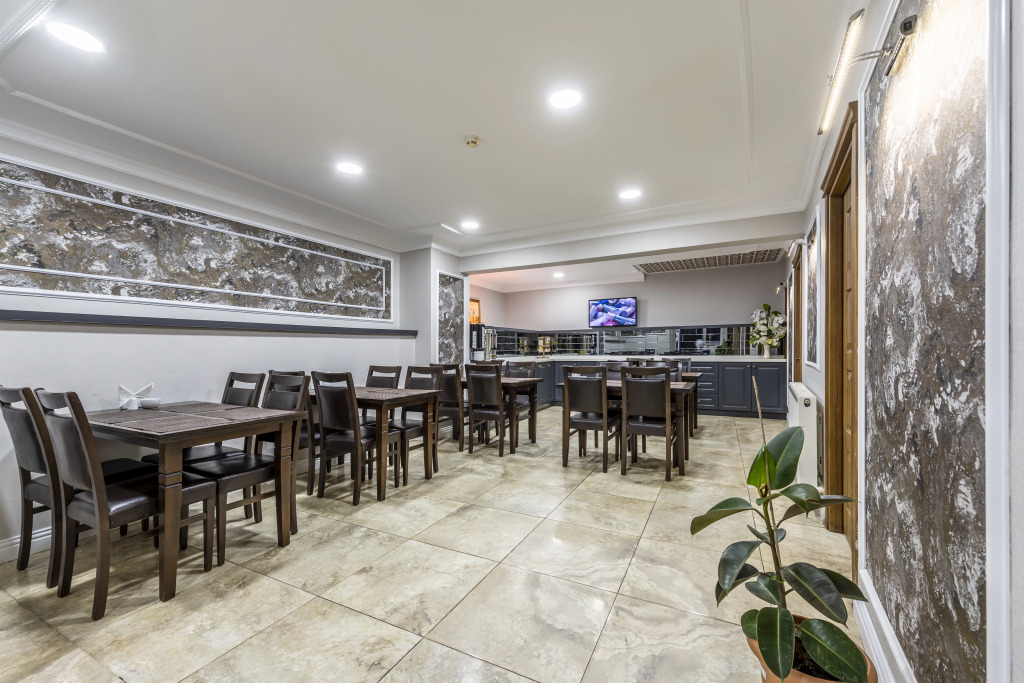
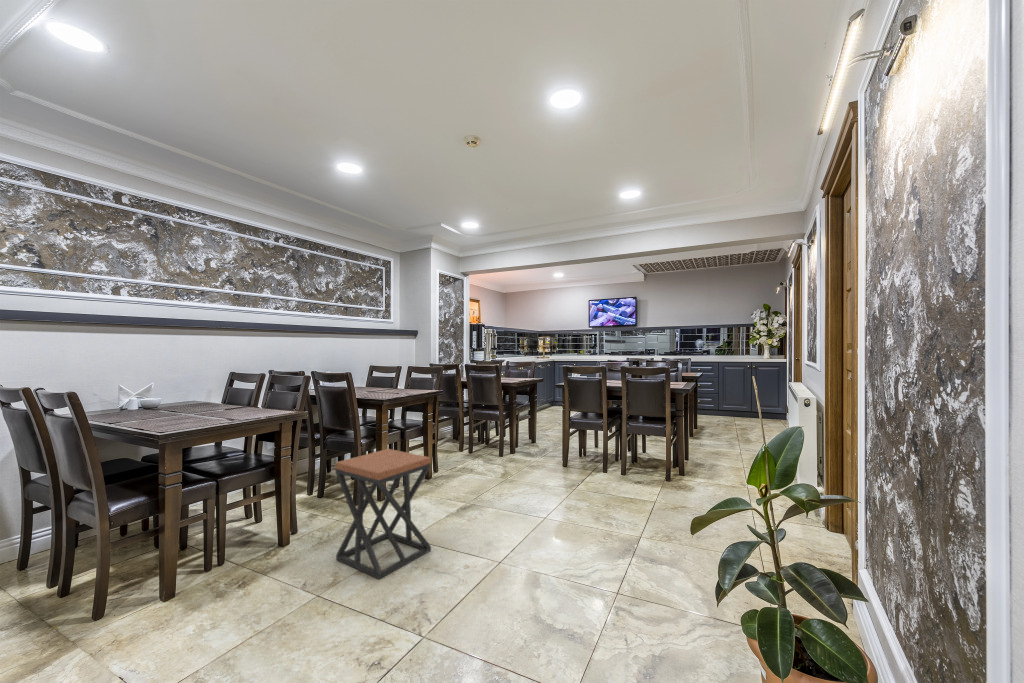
+ stool (384, 507)
